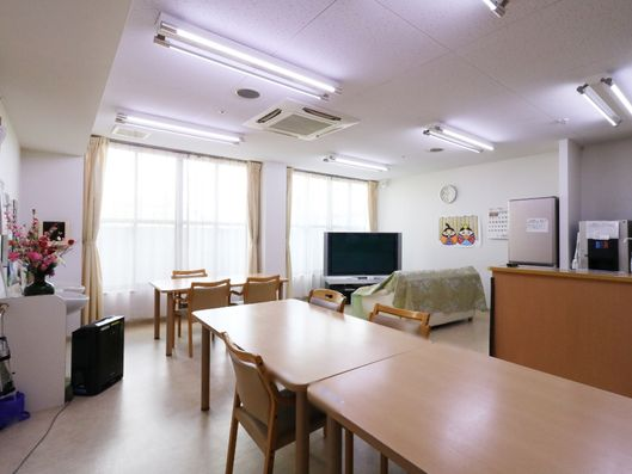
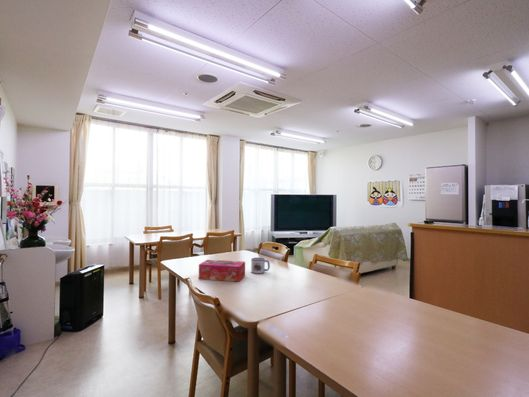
+ mug (260, 265)
+ tissue box (222, 270)
